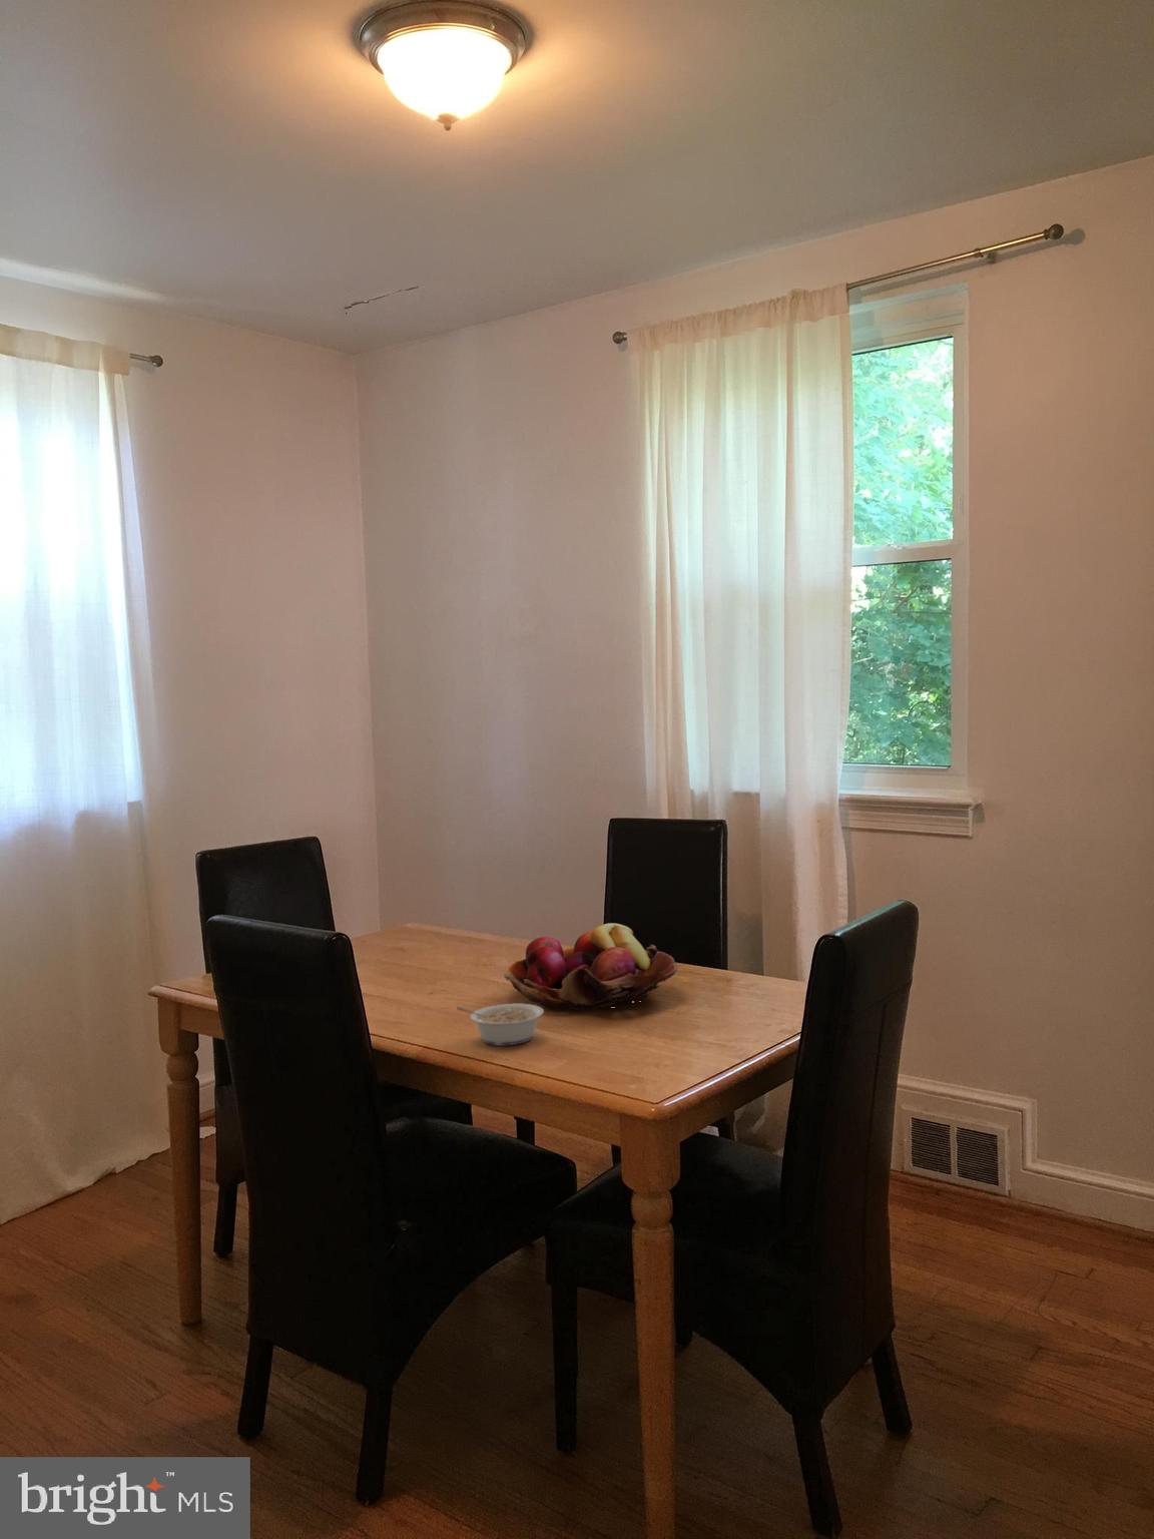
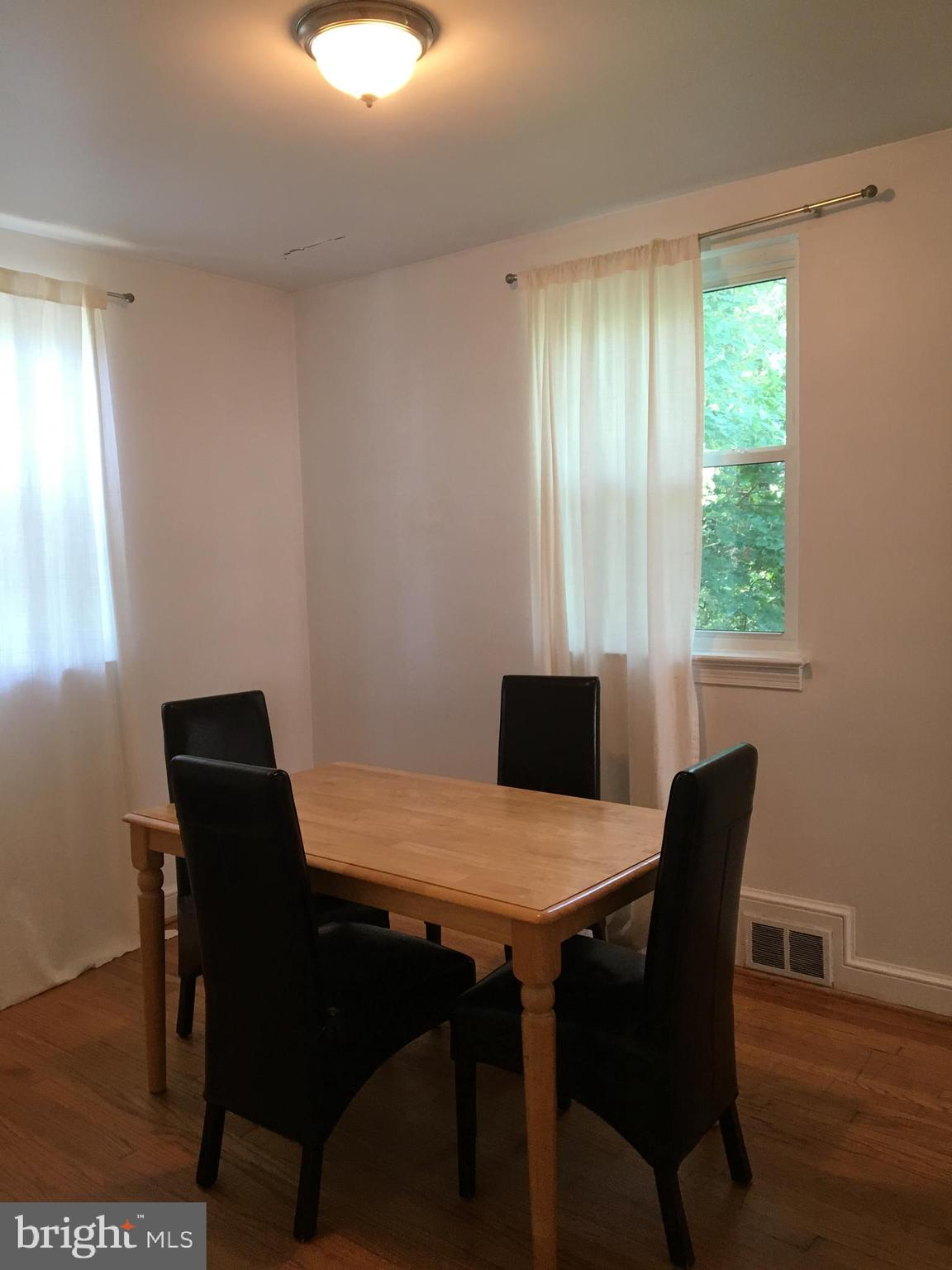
- legume (504, 1023)
- fruit basket (594, 963)
